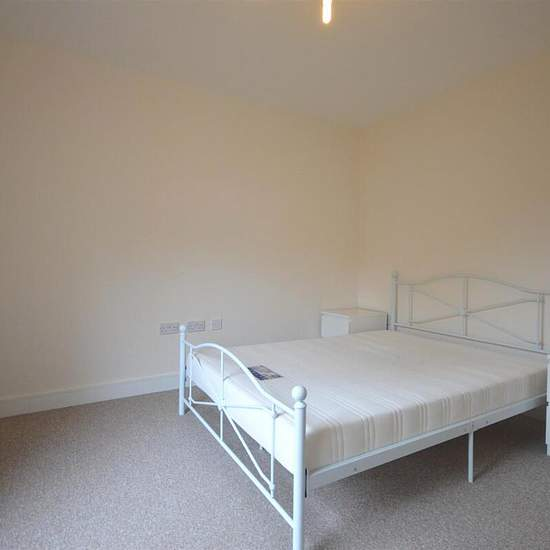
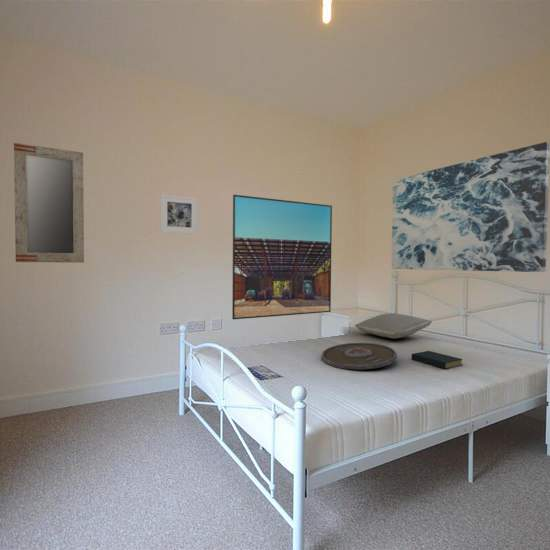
+ hardback book (436, 359)
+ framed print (285, 258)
+ pillow (392, 325)
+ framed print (179, 214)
+ wall art (455, 217)
+ serving tray (358, 354)
+ home mirror (50, 205)
